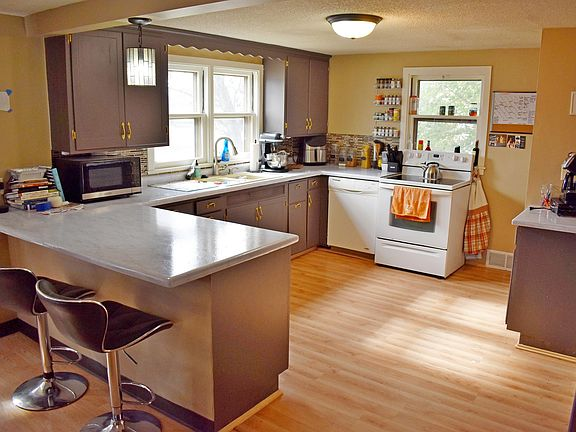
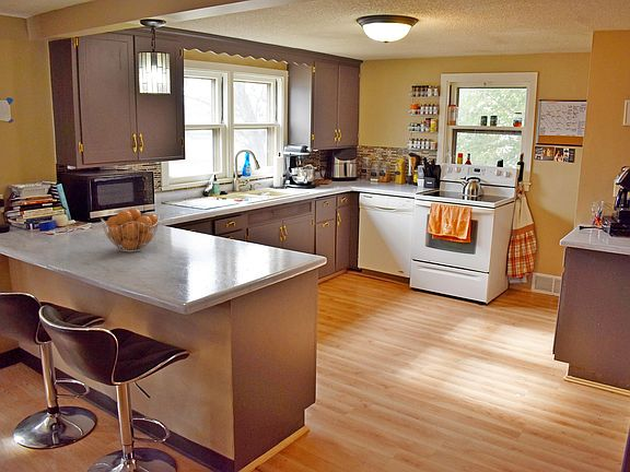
+ fruit basket (130, 229)
